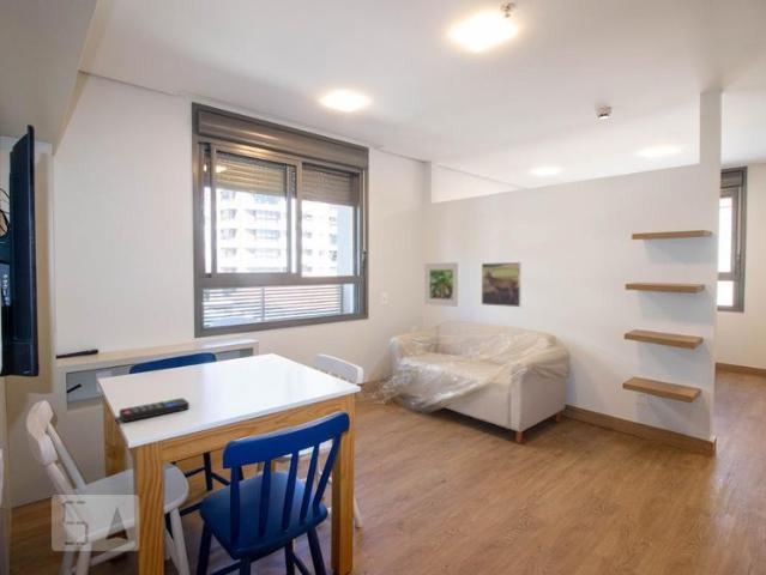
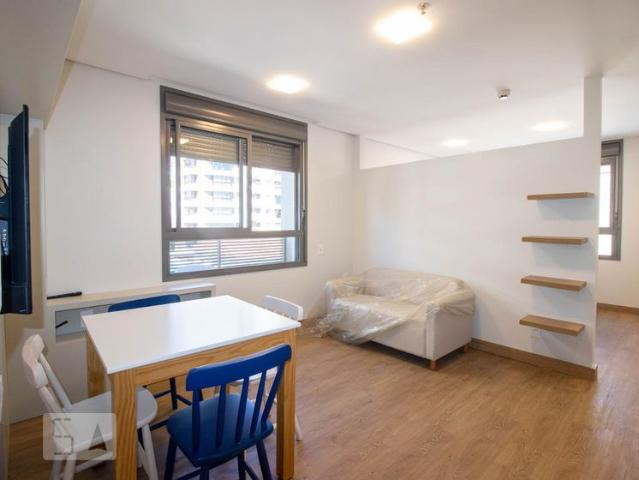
- remote control (155, 408)
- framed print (500, 284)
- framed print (441, 284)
